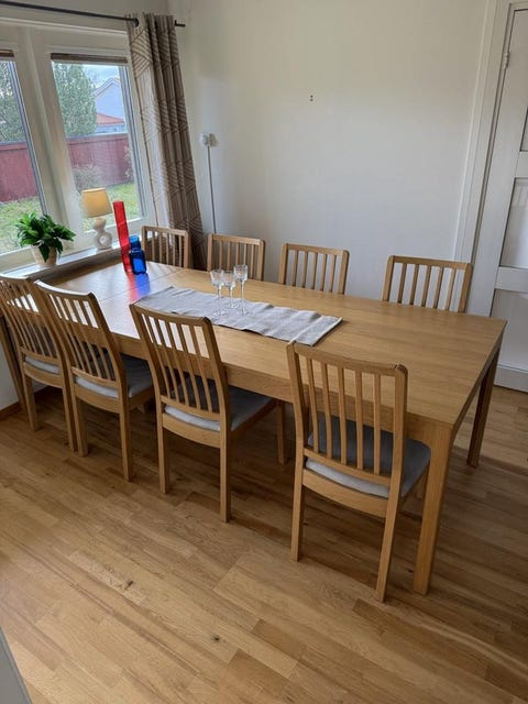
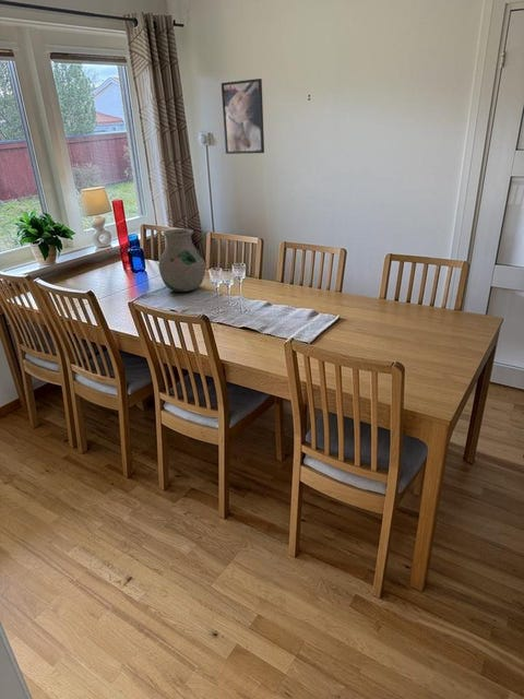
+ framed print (242, 118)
+ vase (181, 260)
